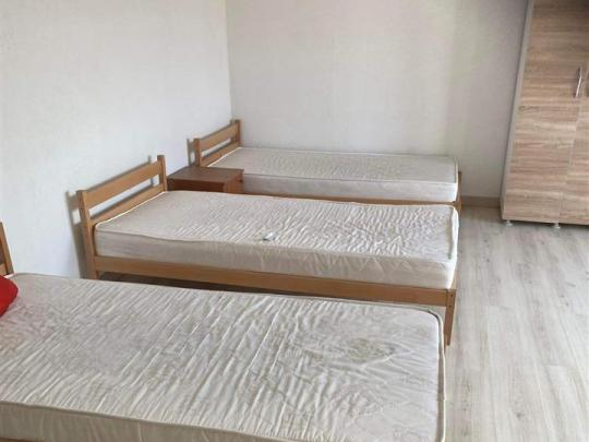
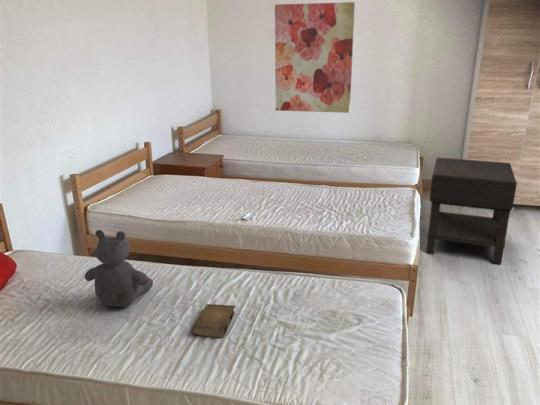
+ nightstand (467, 206)
+ book (214, 319)
+ teddy bear (121, 262)
+ wall art (313, 59)
